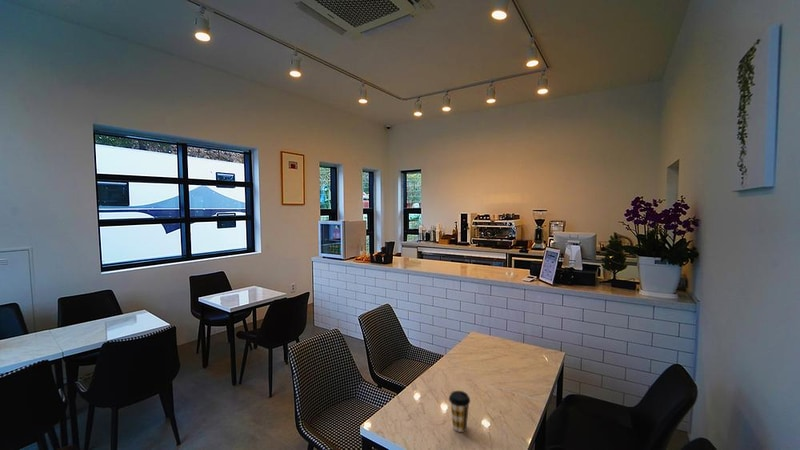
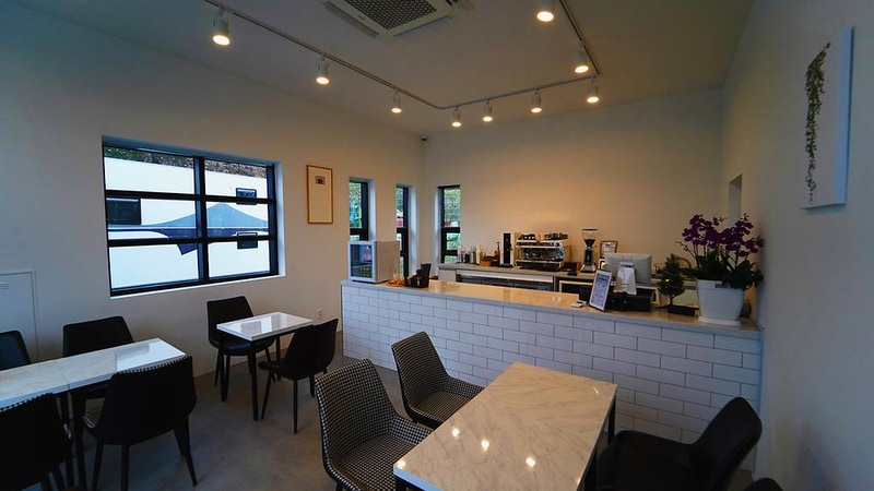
- coffee cup (459, 411)
